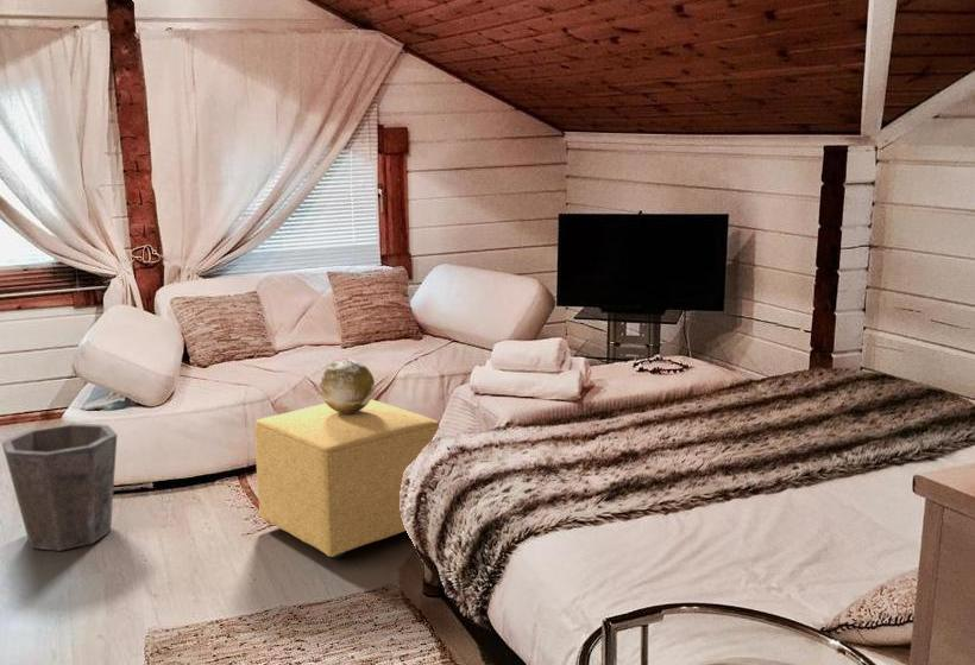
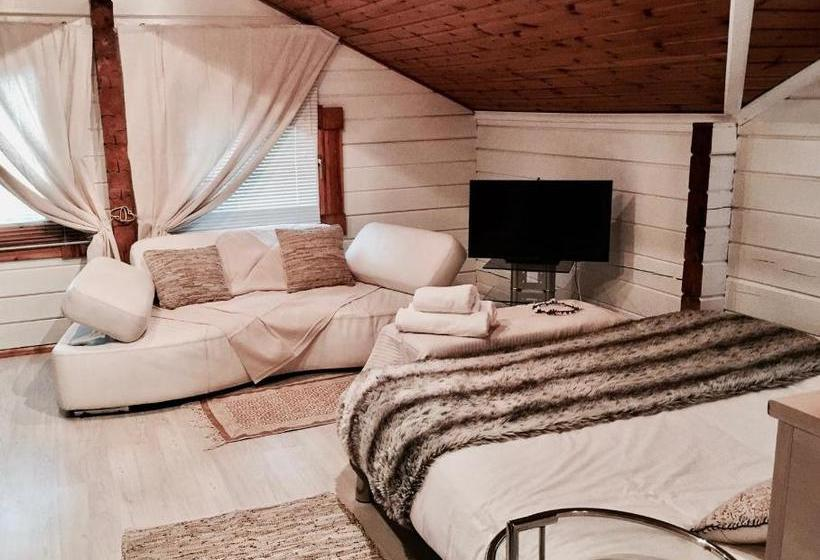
- ottoman (348, 471)
- waste bin (64, 487)
- decorative orb (347, 386)
